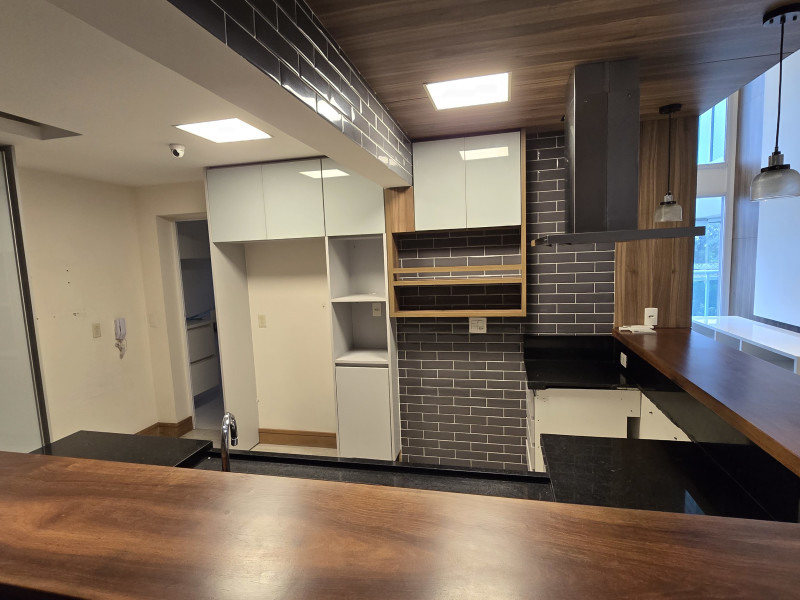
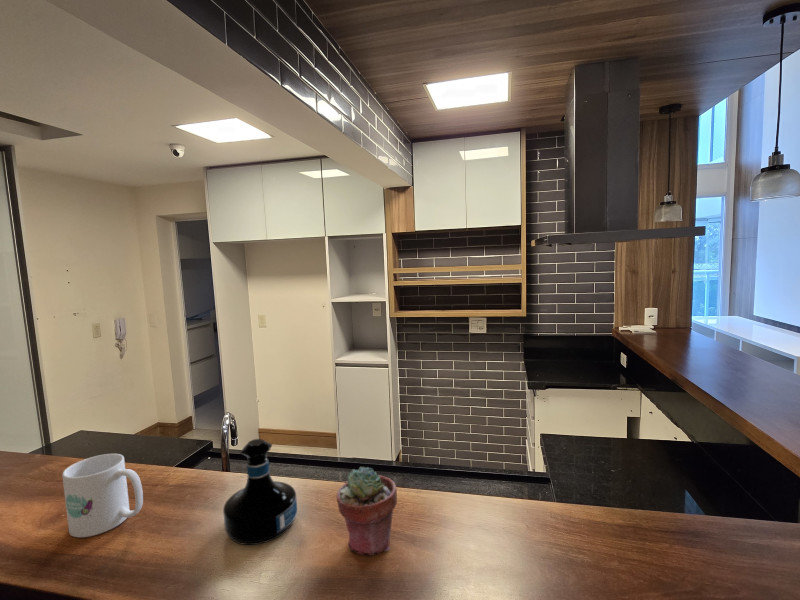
+ tequila bottle (259, 483)
+ potted succulent (367, 505)
+ mug (107, 493)
